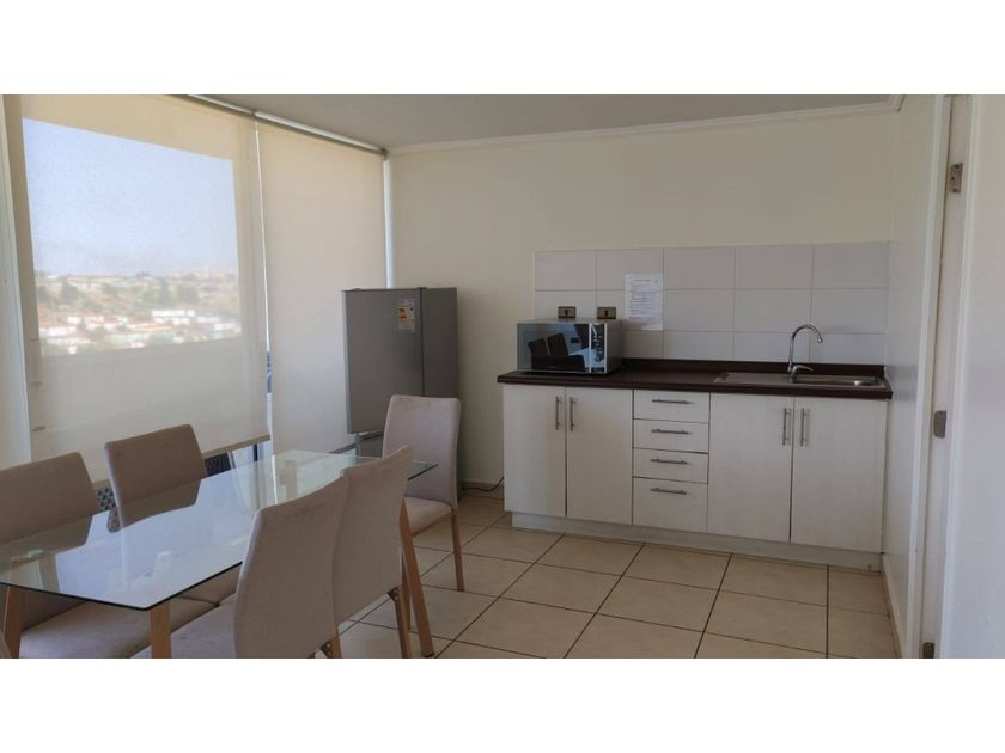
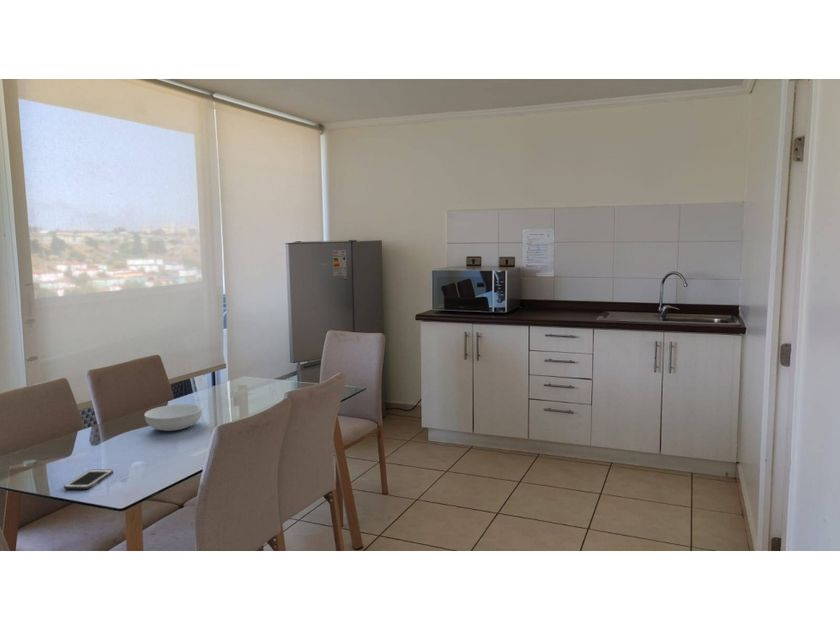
+ cell phone (89, 479)
+ serving bowl (174, 419)
